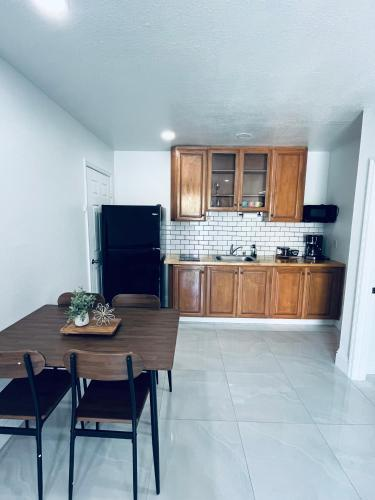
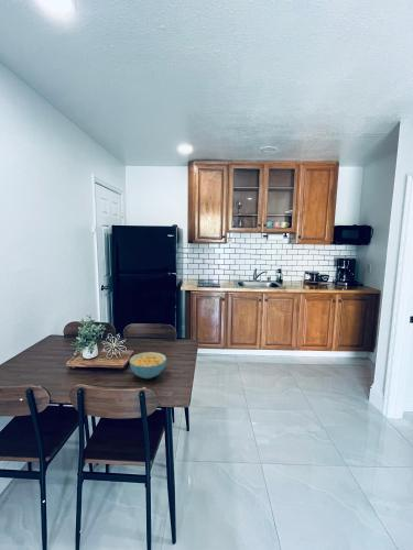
+ cereal bowl (148, 367)
